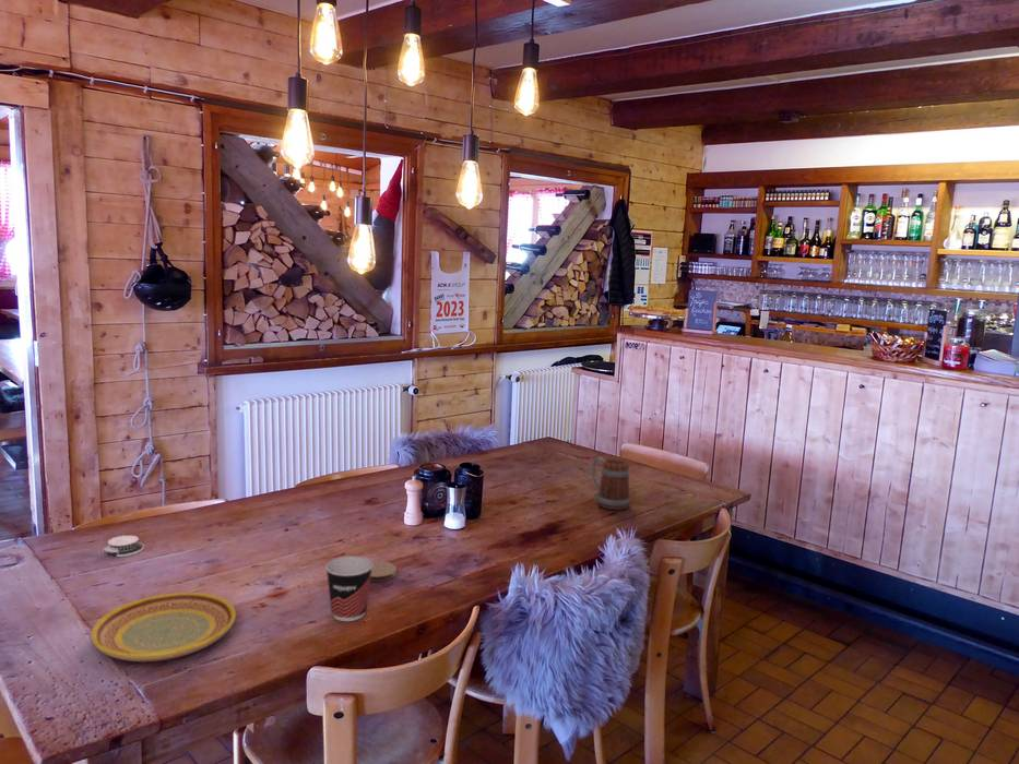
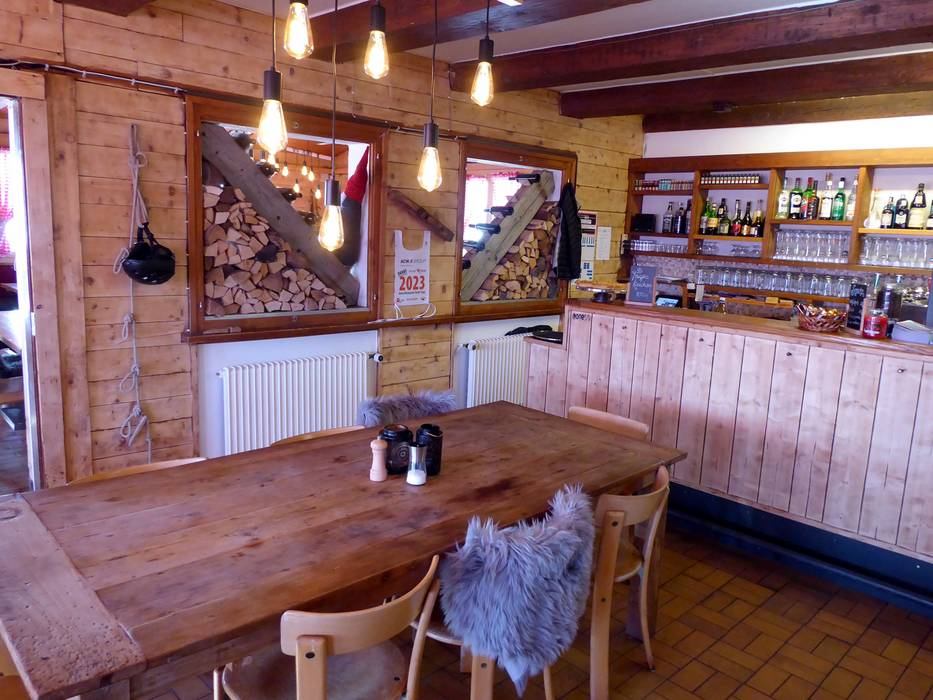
- beer mug (608, 481)
- cup (348, 589)
- plate (166, 629)
- coaster (377, 571)
- architectural model (123, 541)
